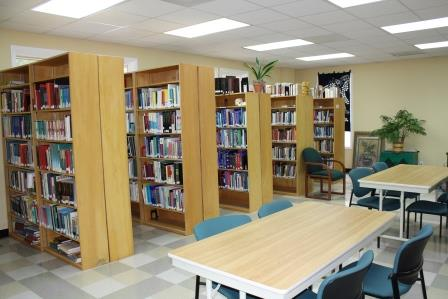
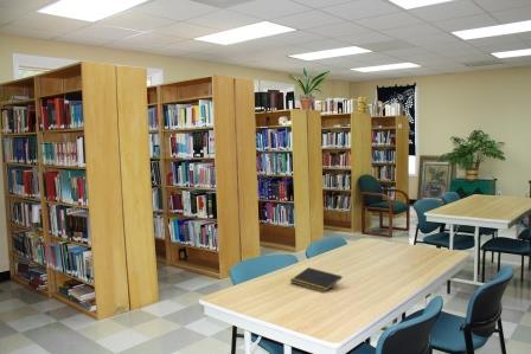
+ notepad (315, 278)
